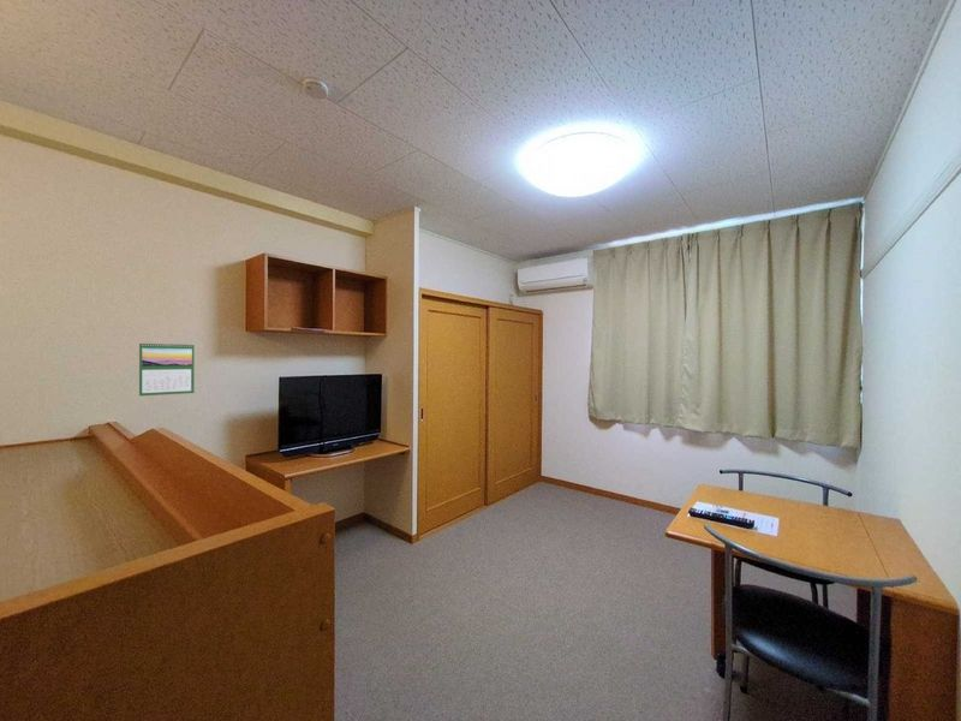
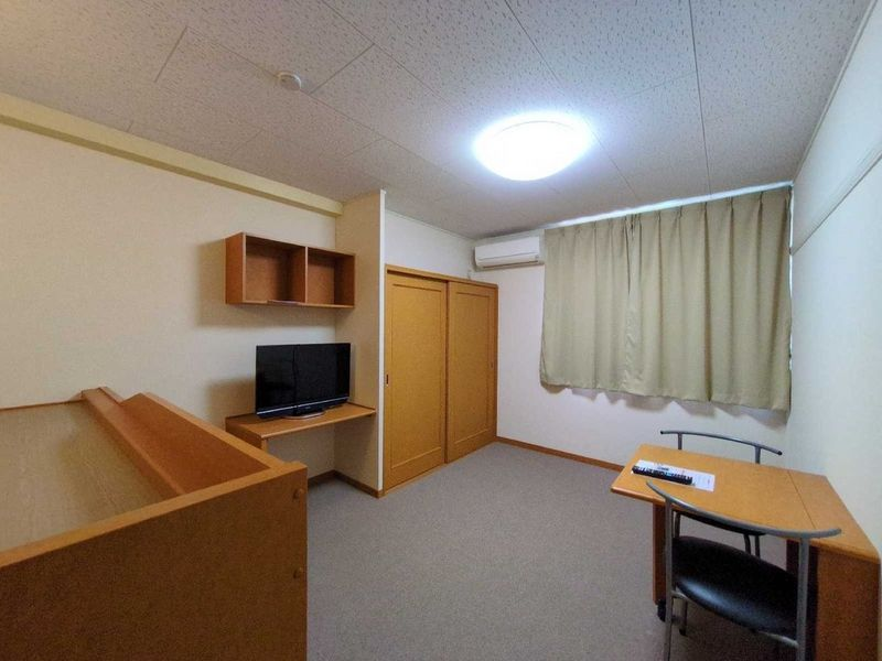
- calendar (167, 368)
